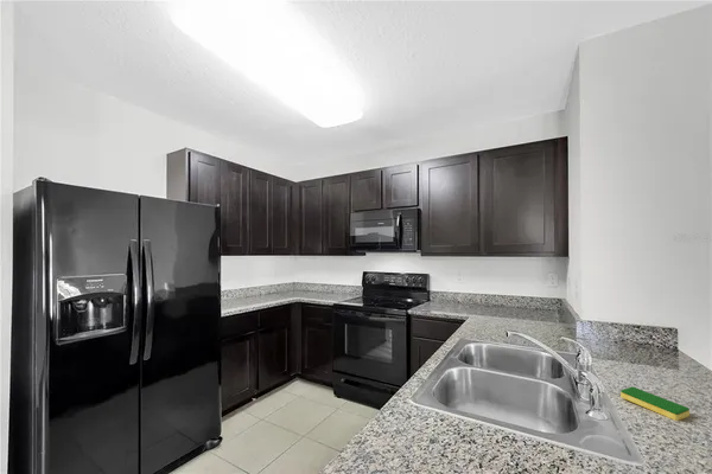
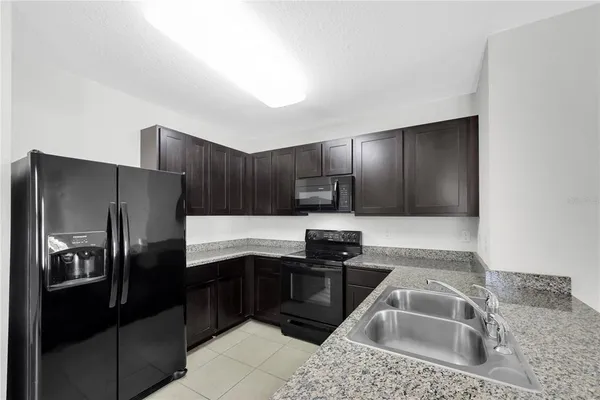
- dish sponge (653, 402)
